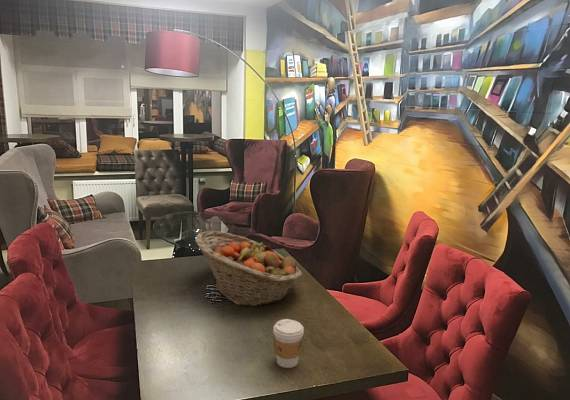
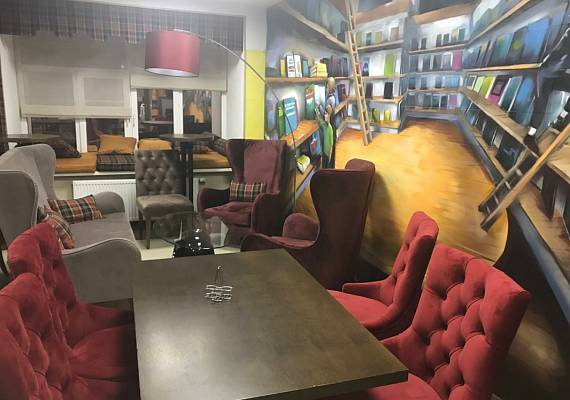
- fruit basket (247, 263)
- coffee cup (288, 343)
